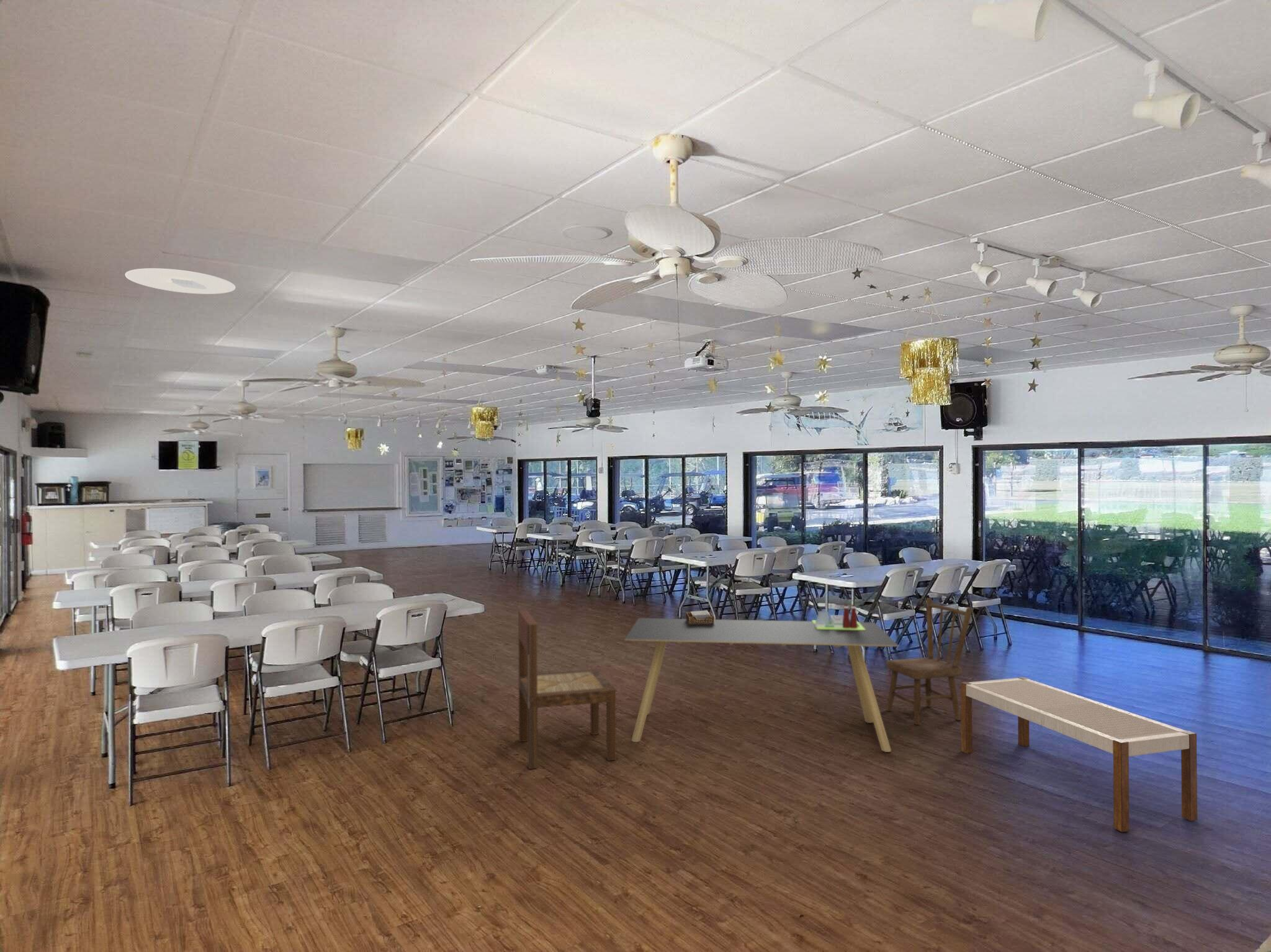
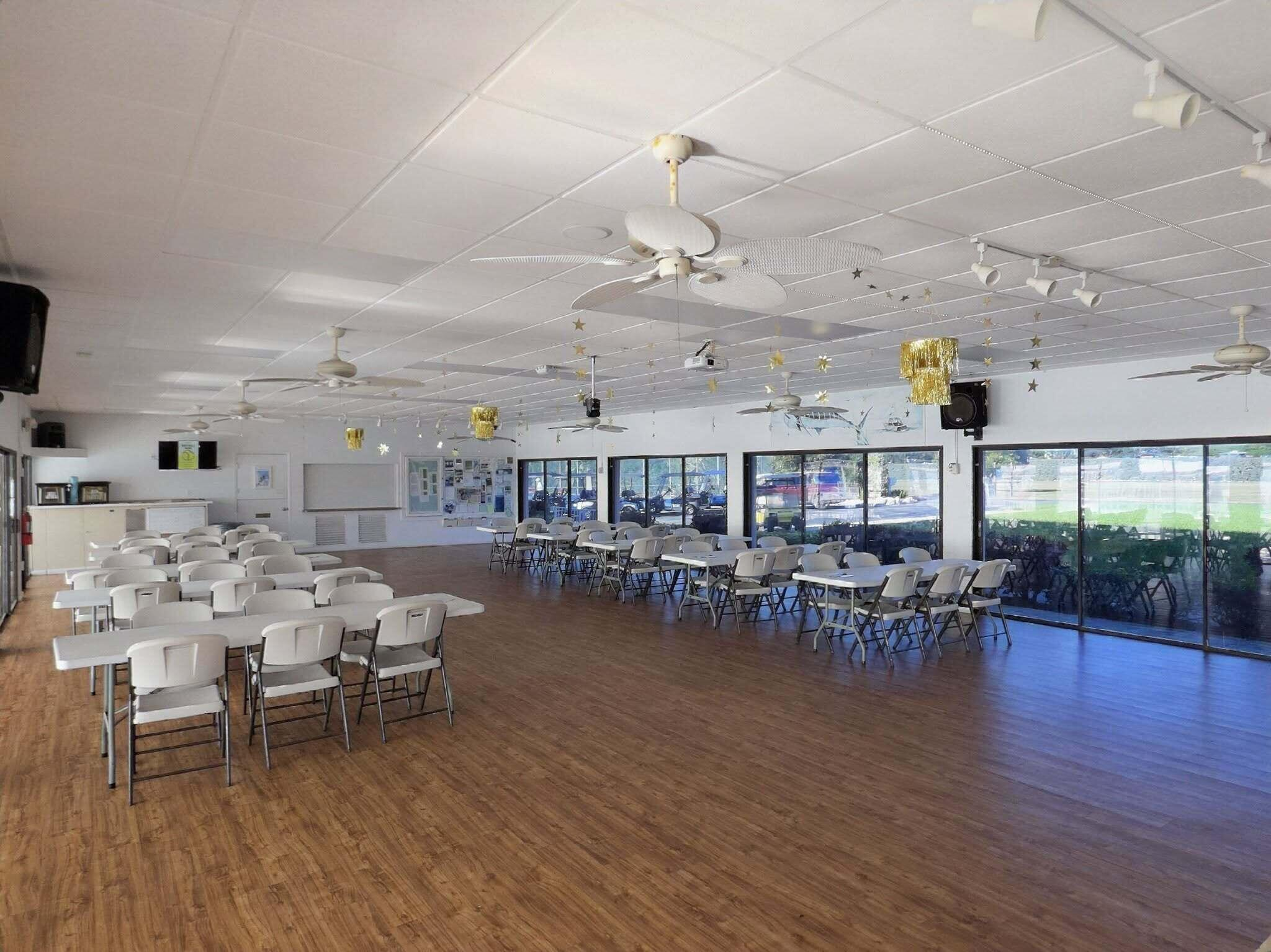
- napkin holder (699, 616)
- ceiling light (182, 277)
- bench (1067, 735)
- dining chair (565, 681)
- architectural model (837, 616)
- dining table (757, 644)
- dining chair (925, 659)
